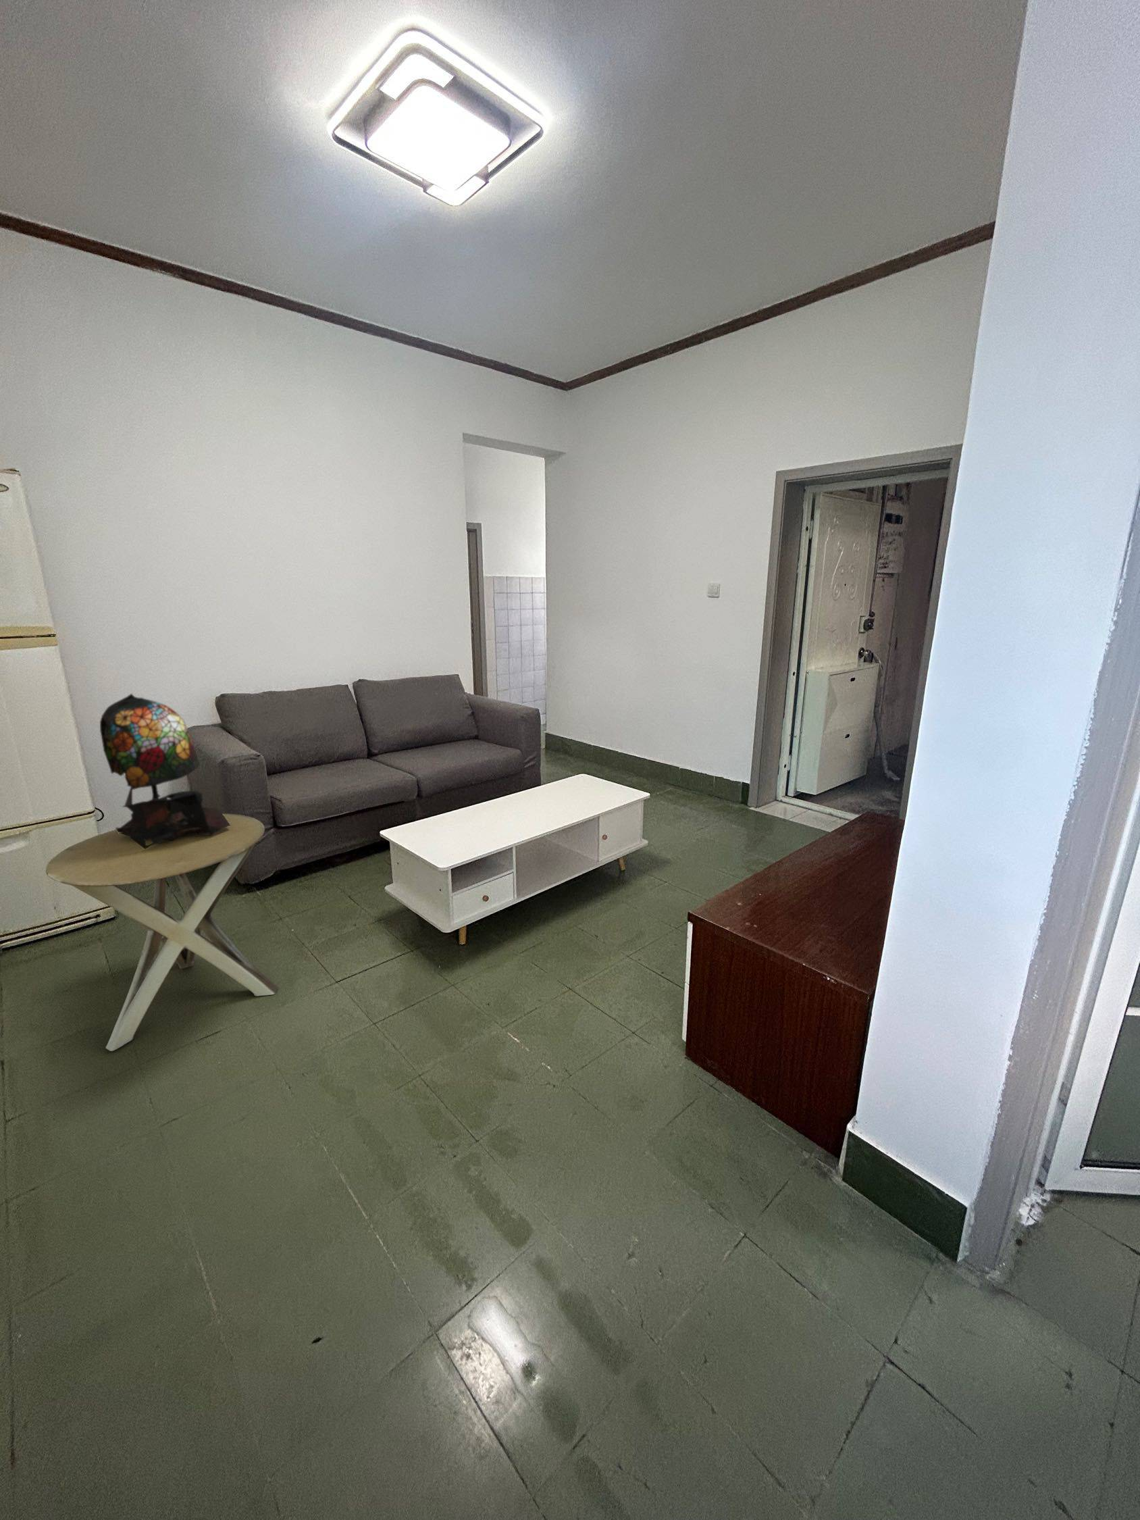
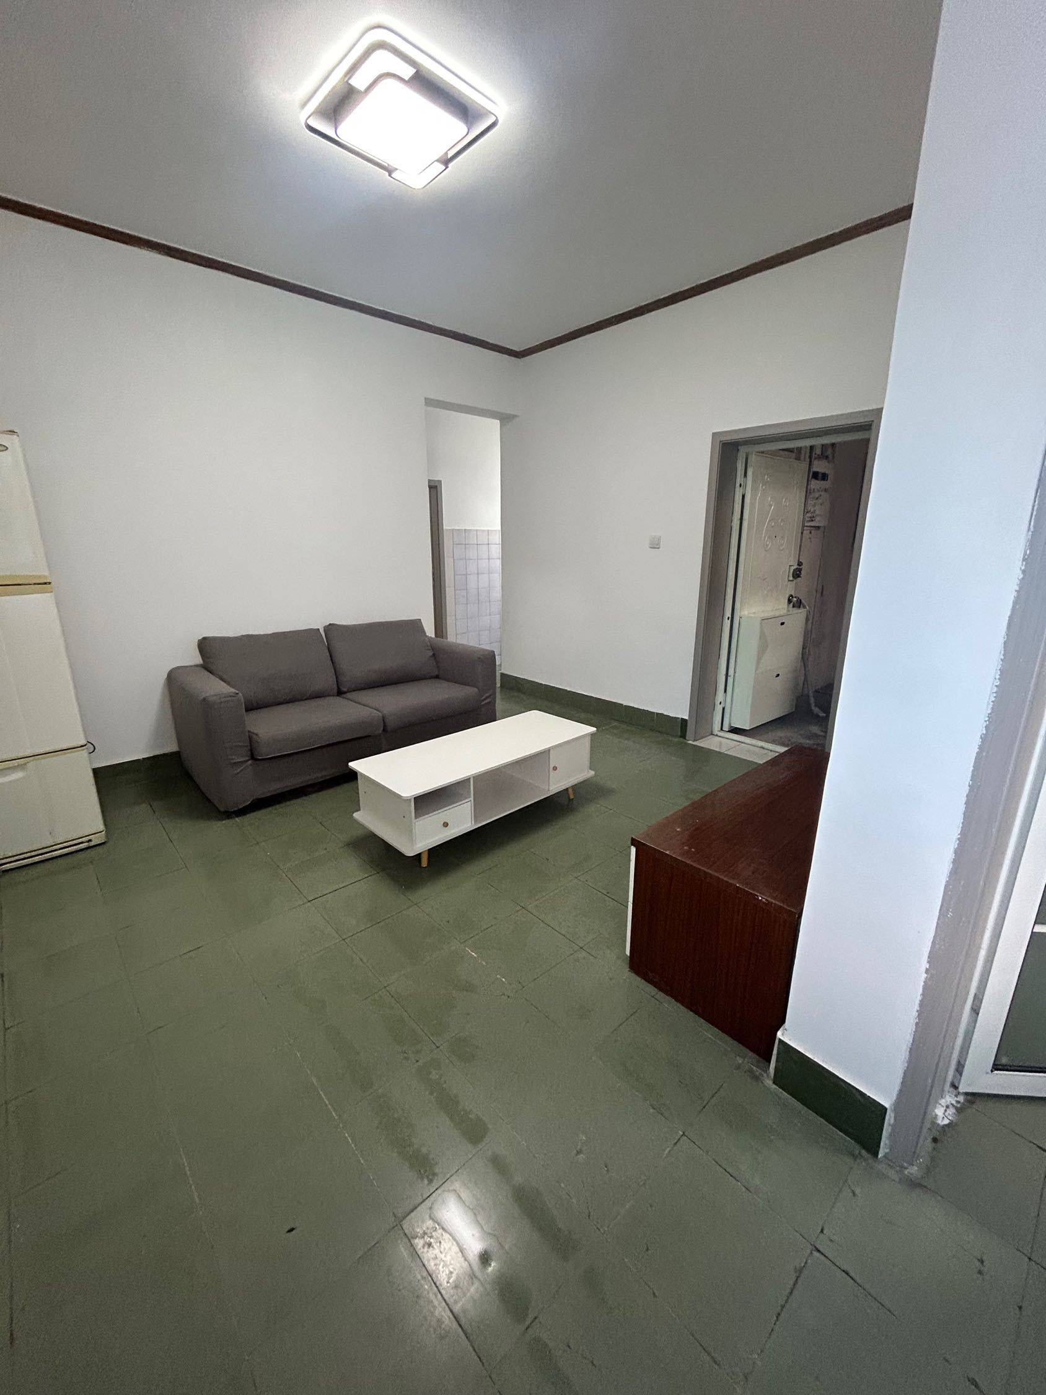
- table lamp (154, 763)
- side table (178, 921)
